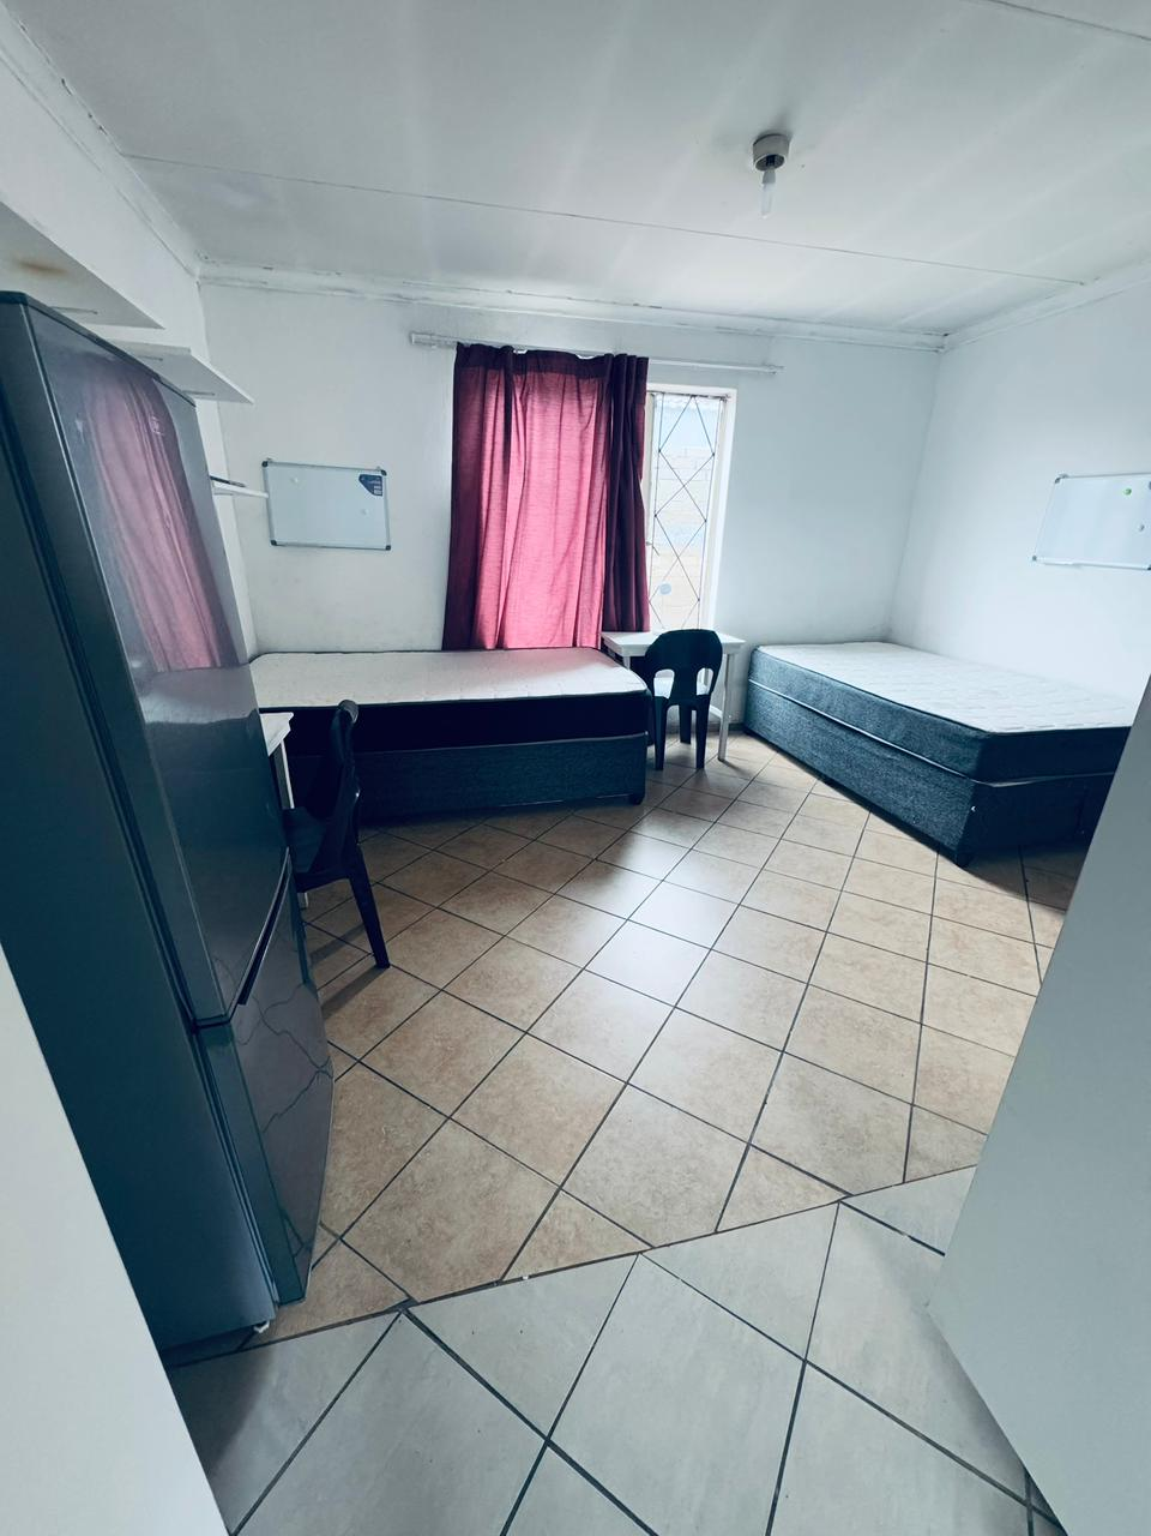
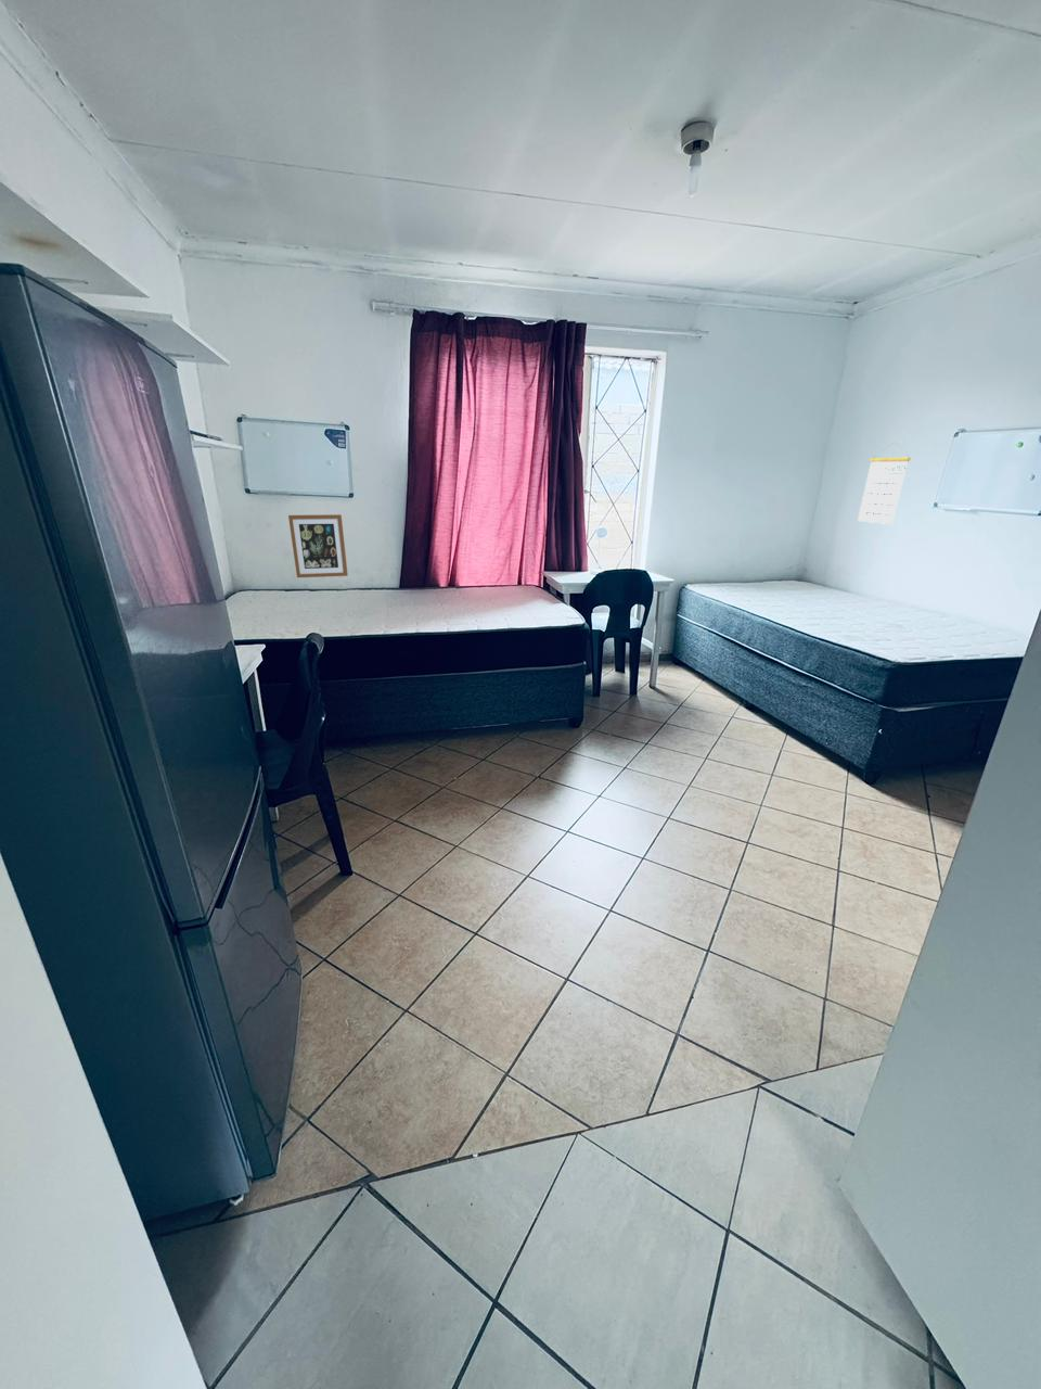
+ wall art (319, 546)
+ calendar (884, 483)
